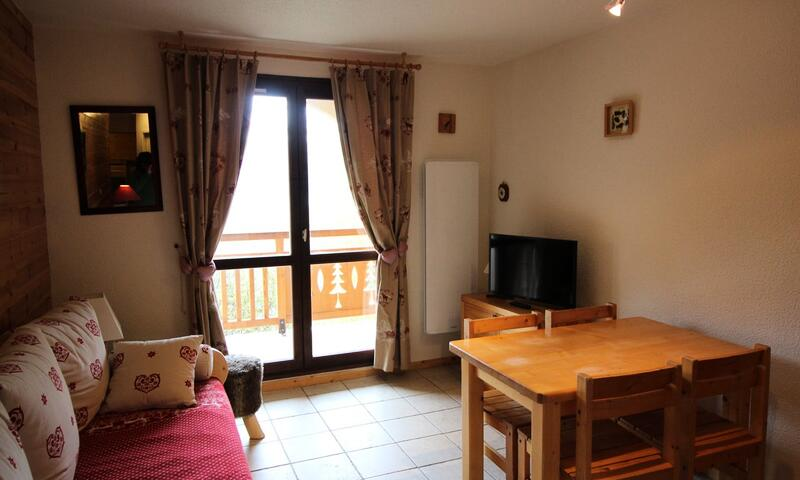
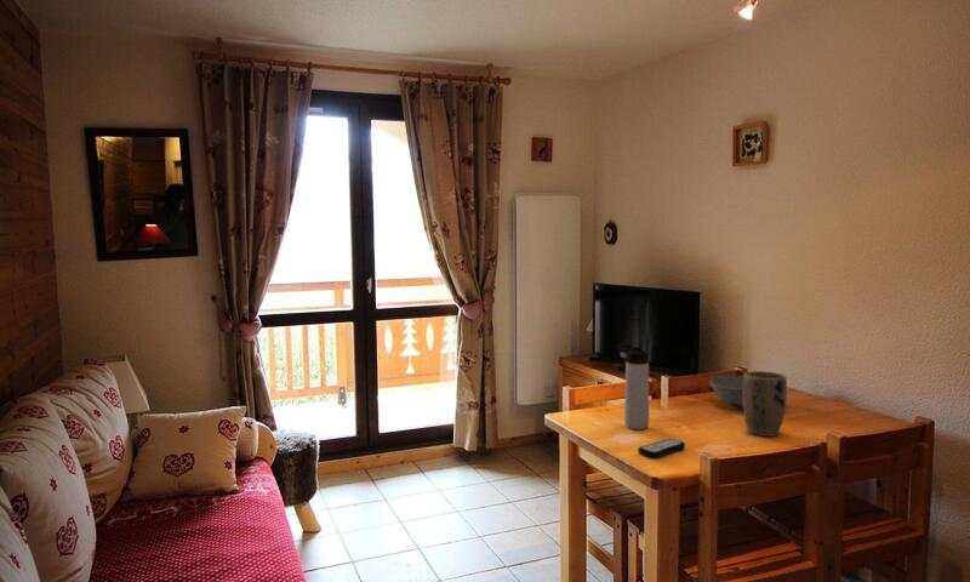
+ remote control (662, 447)
+ thermos bottle (632, 386)
+ bowl (742, 392)
+ plant pot (764, 403)
